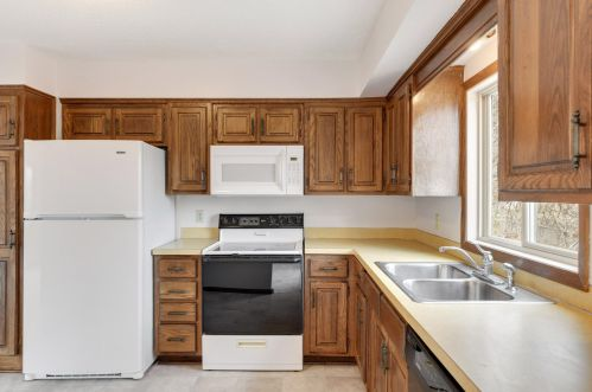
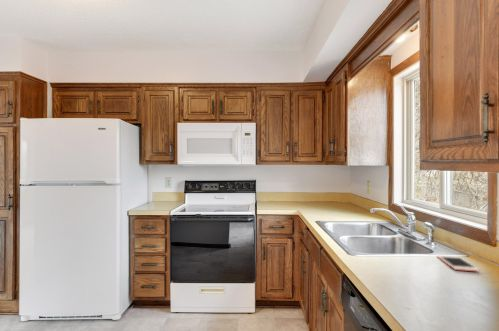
+ cell phone (456, 262)
